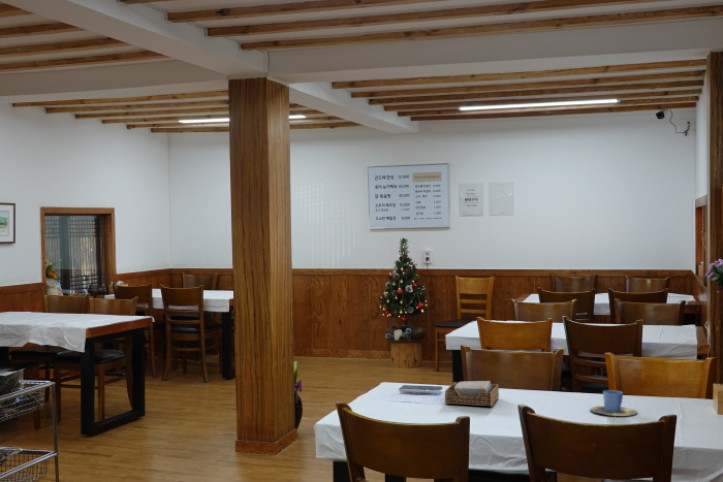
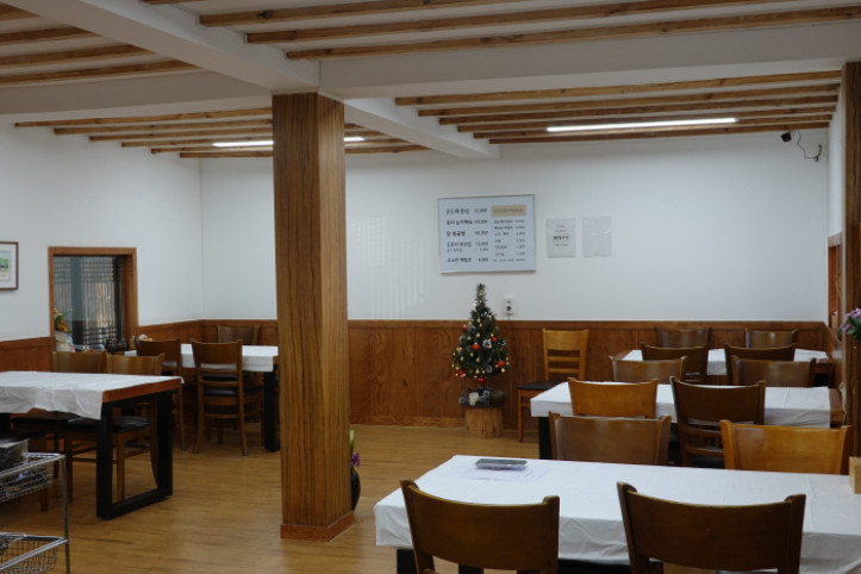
- cup (613, 401)
- napkin holder (472, 392)
